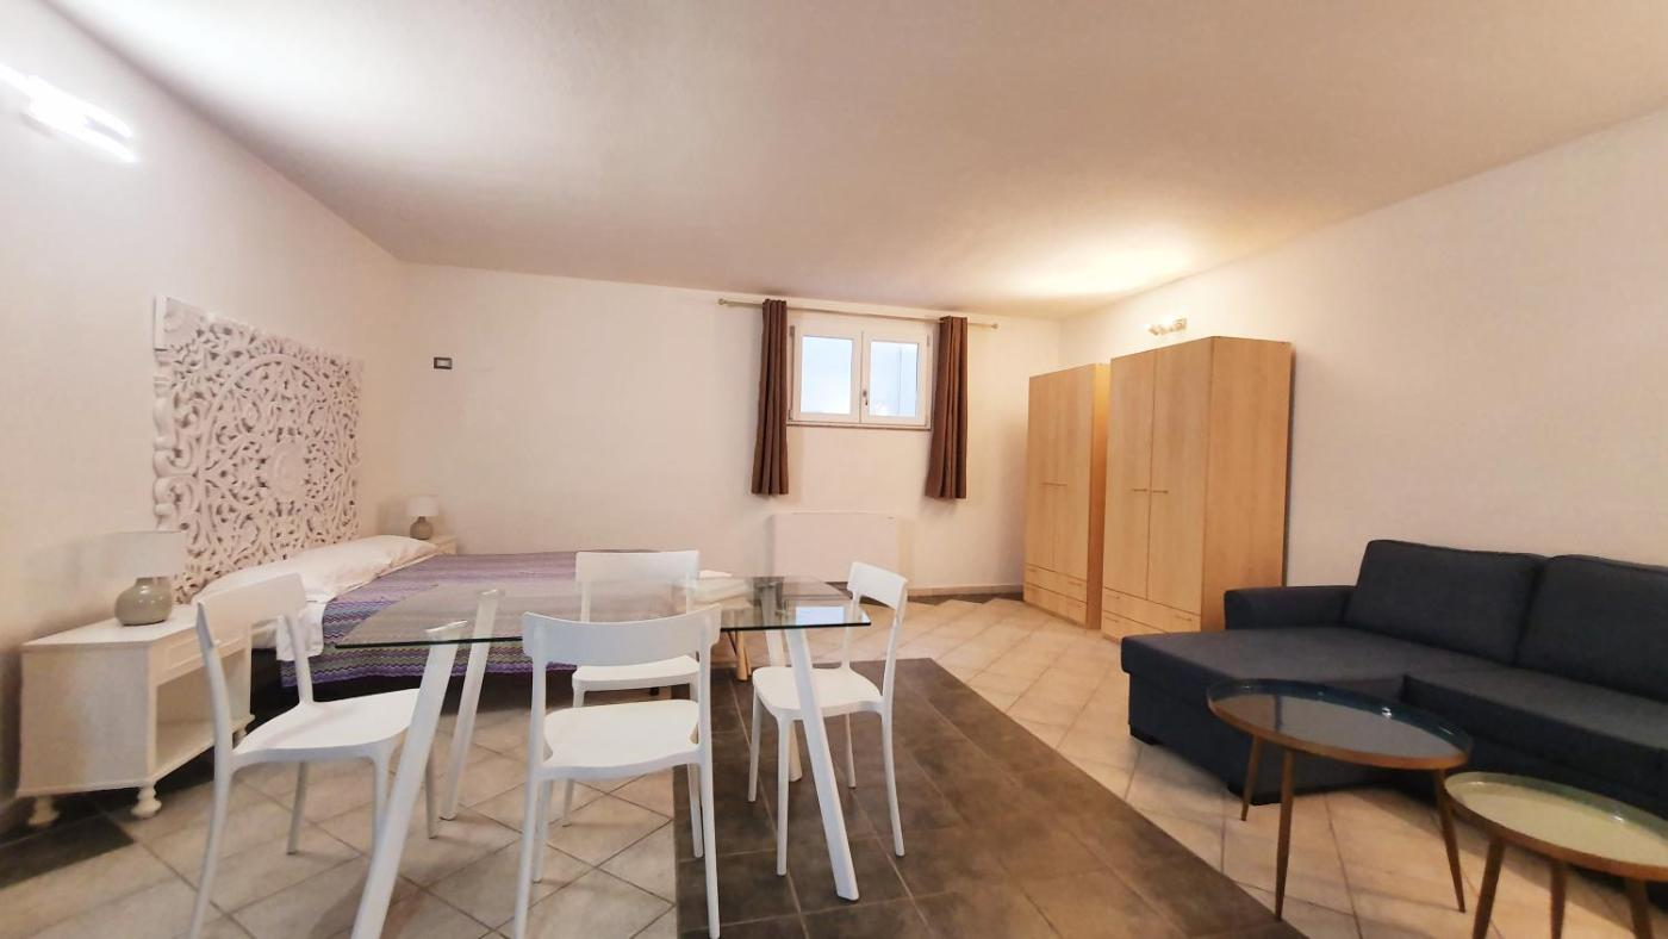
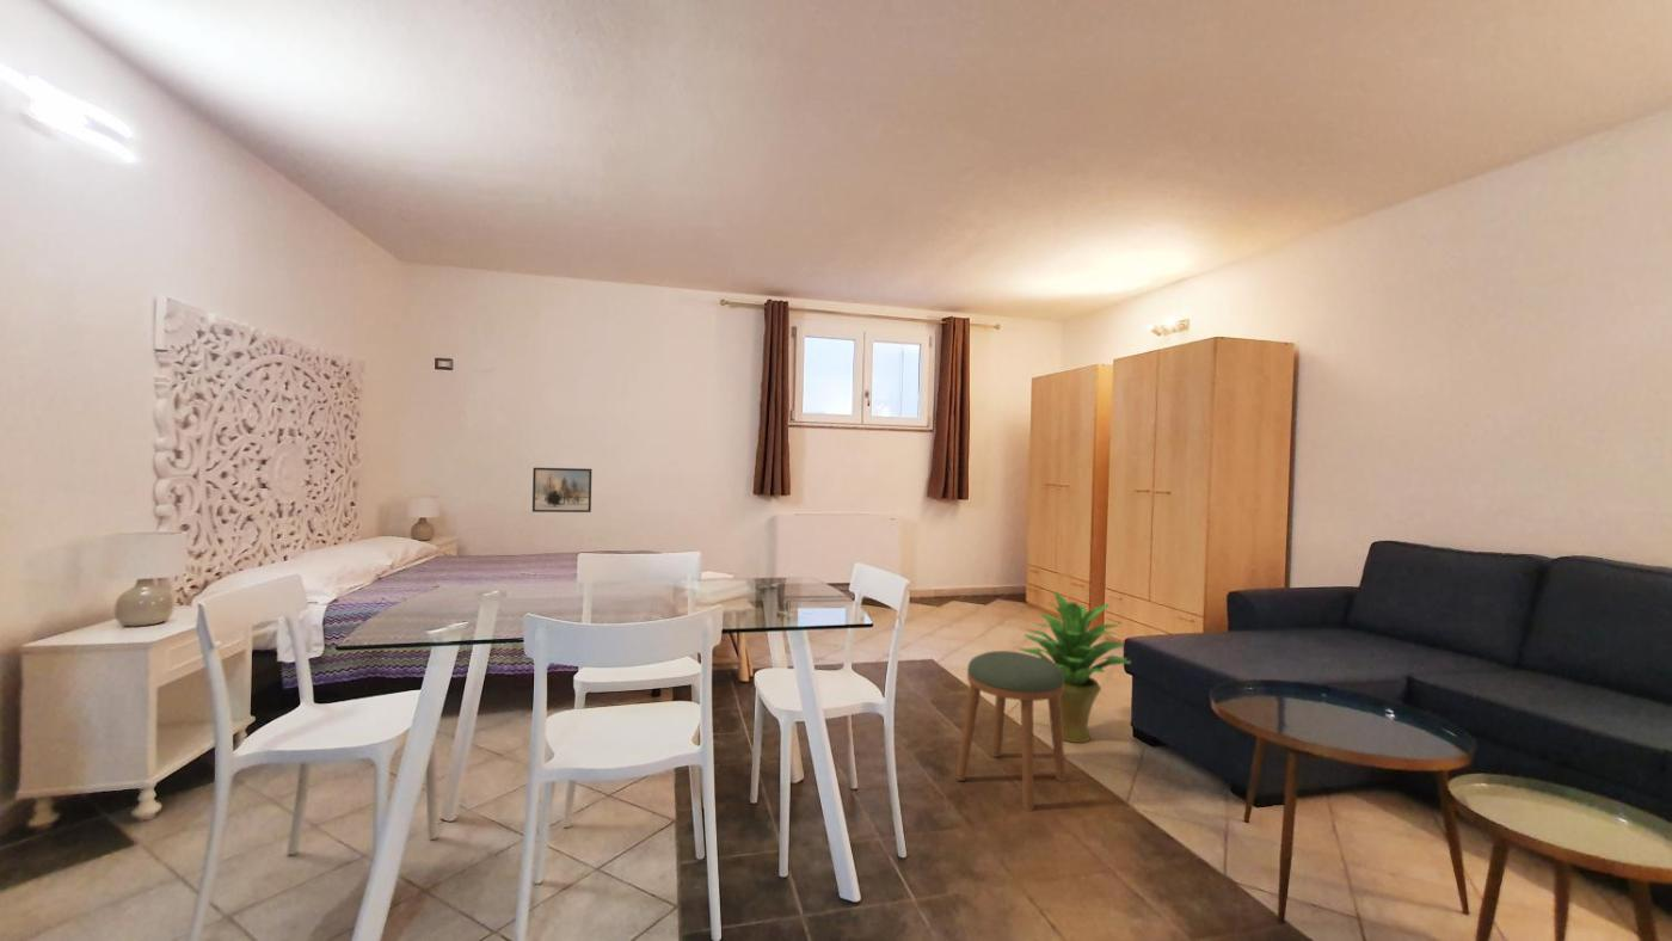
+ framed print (561, 490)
+ stool (1021, 719)
+ potted plant (1075, 666)
